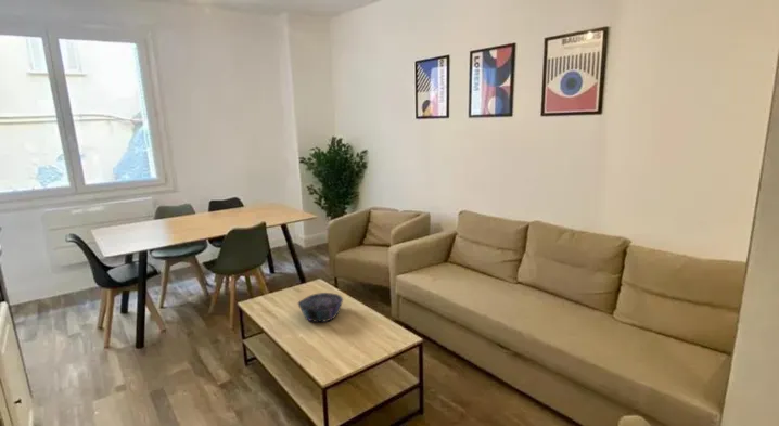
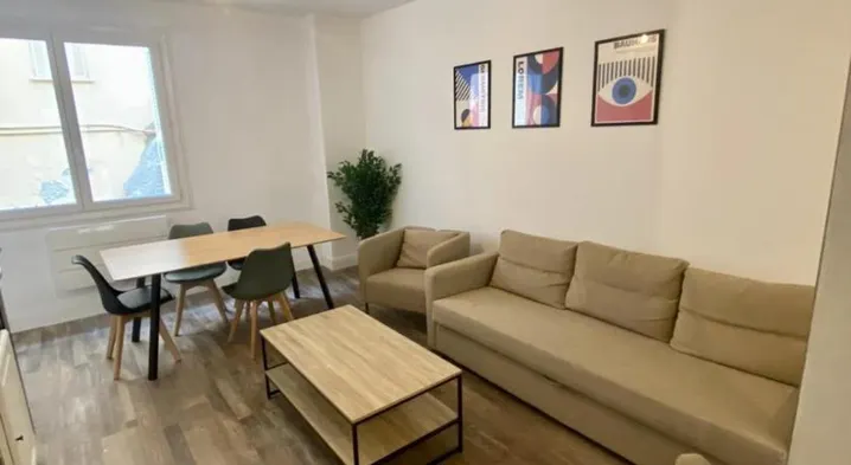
- decorative bowl (321, 307)
